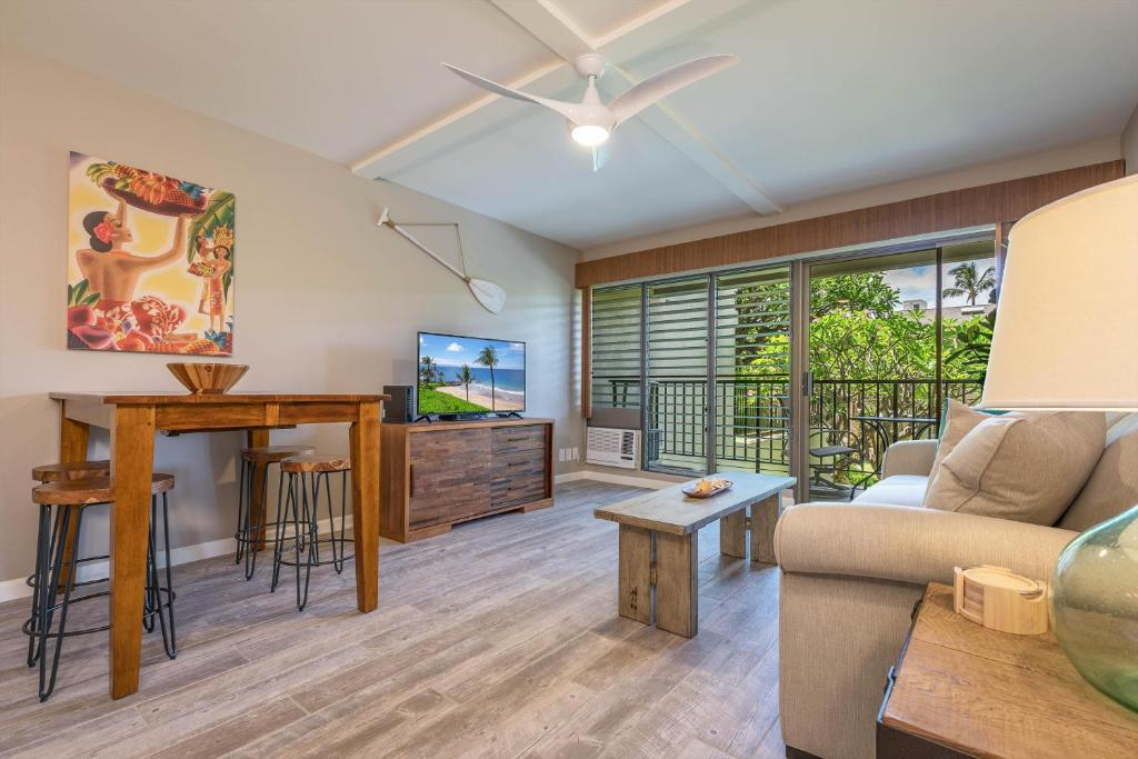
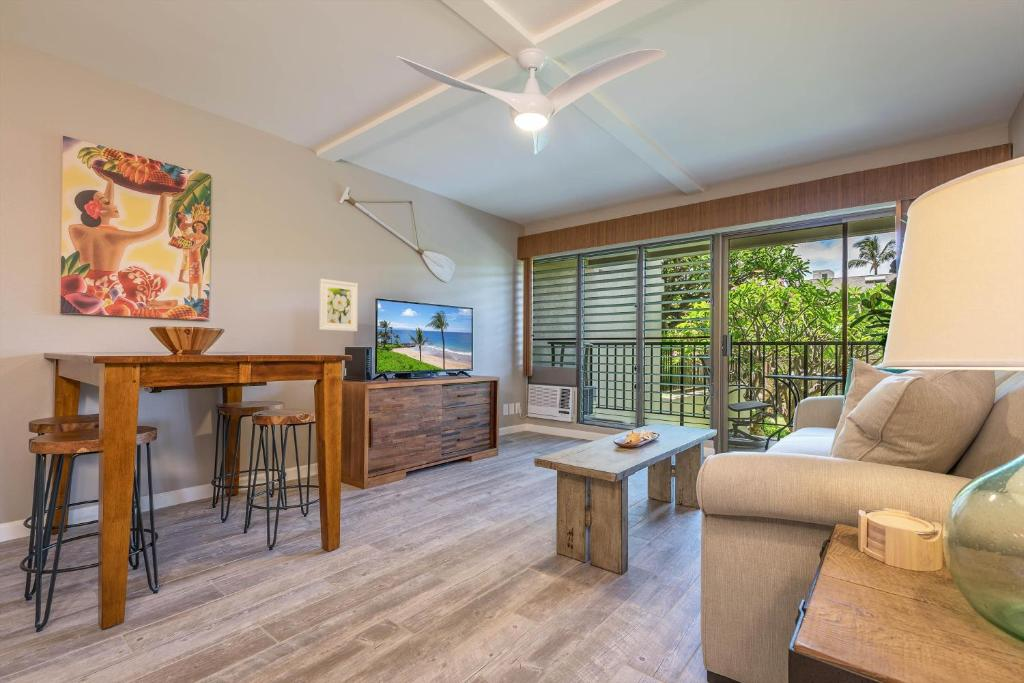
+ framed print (339, 305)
